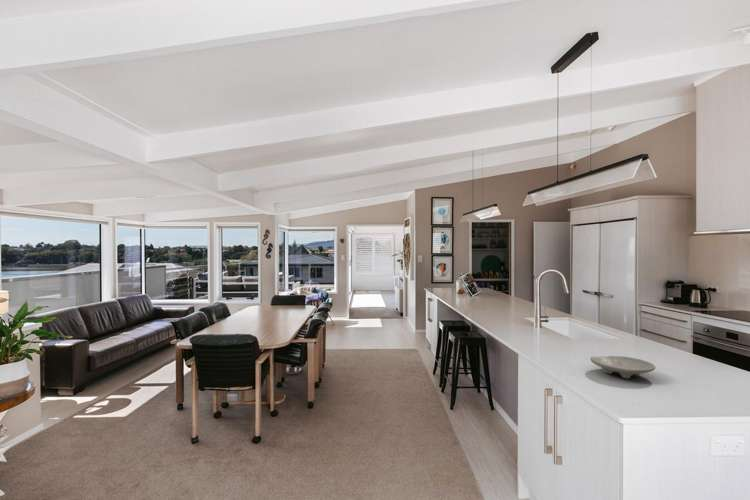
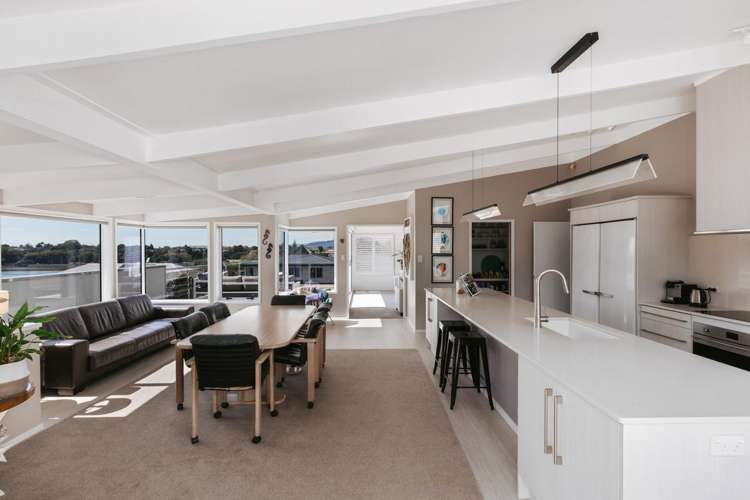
- bowl (621, 367)
